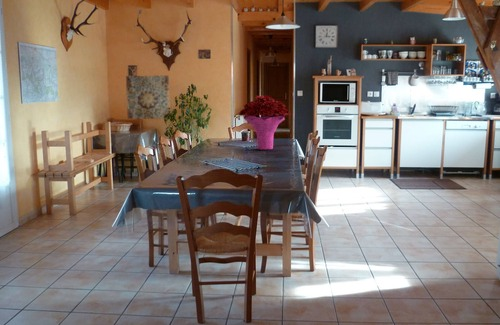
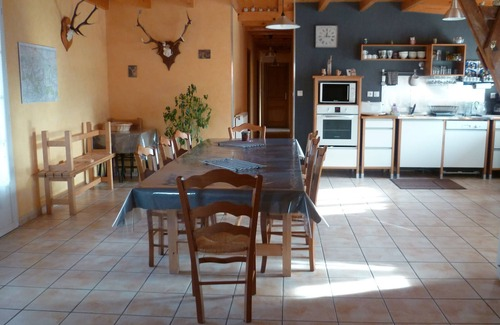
- flower bouquet (264, 122)
- wall art (148, 97)
